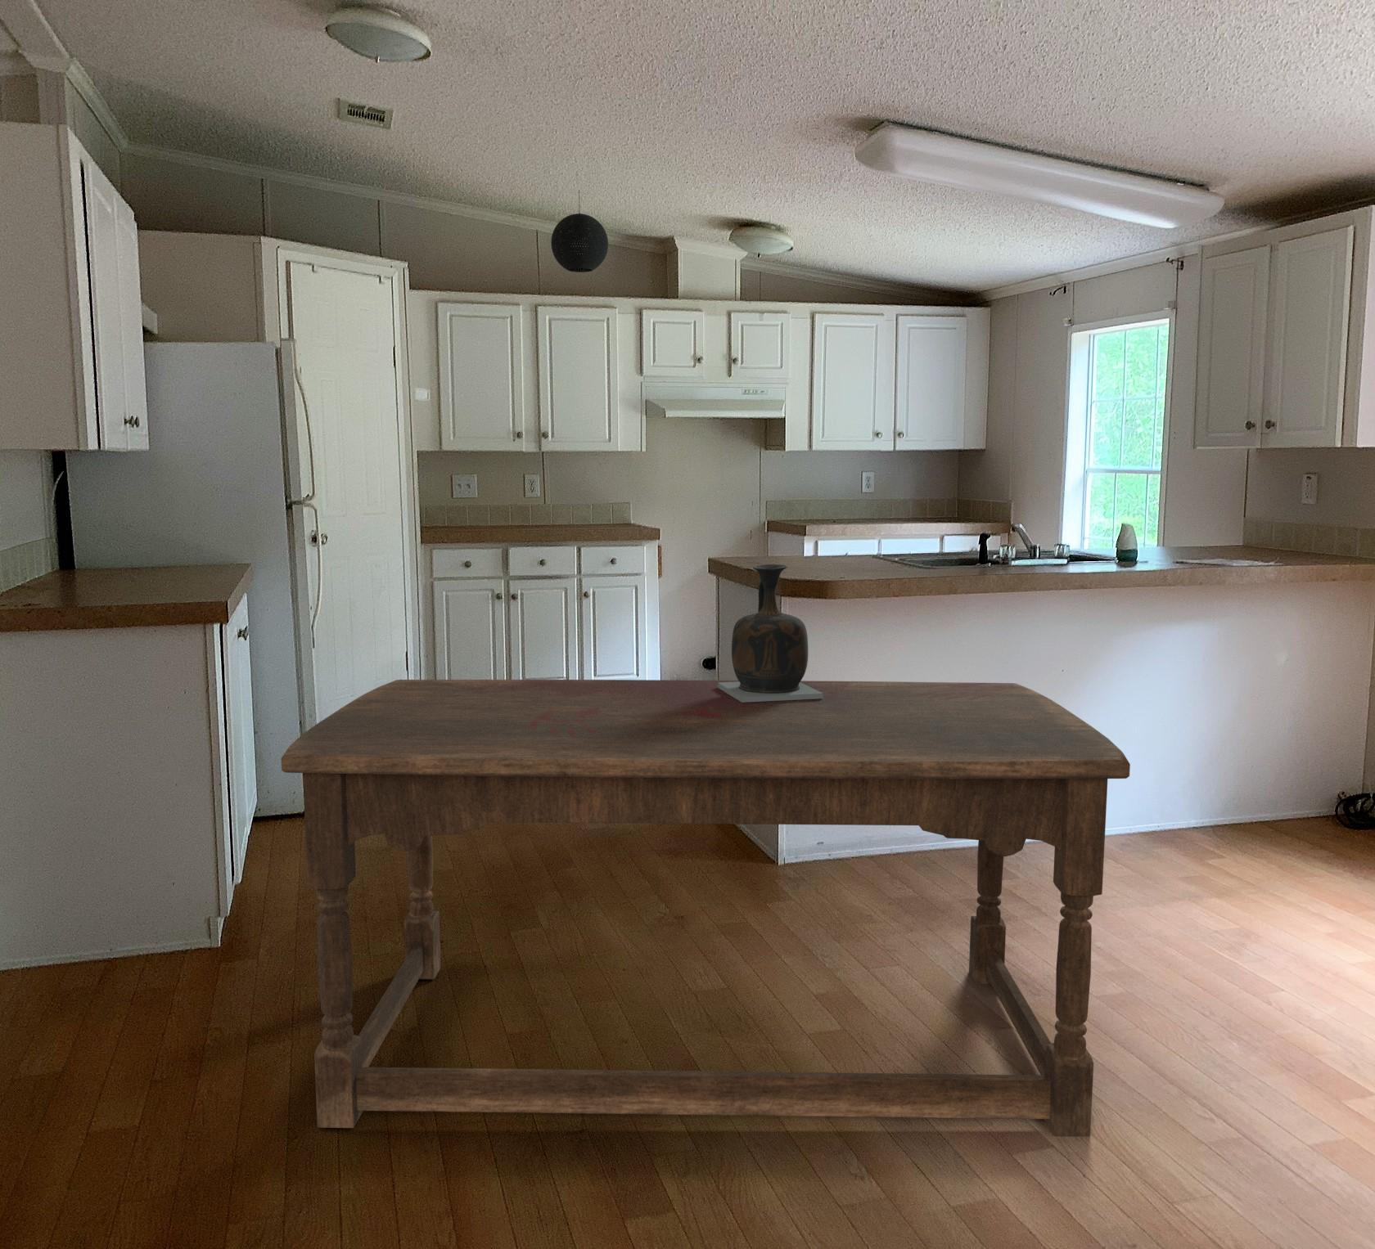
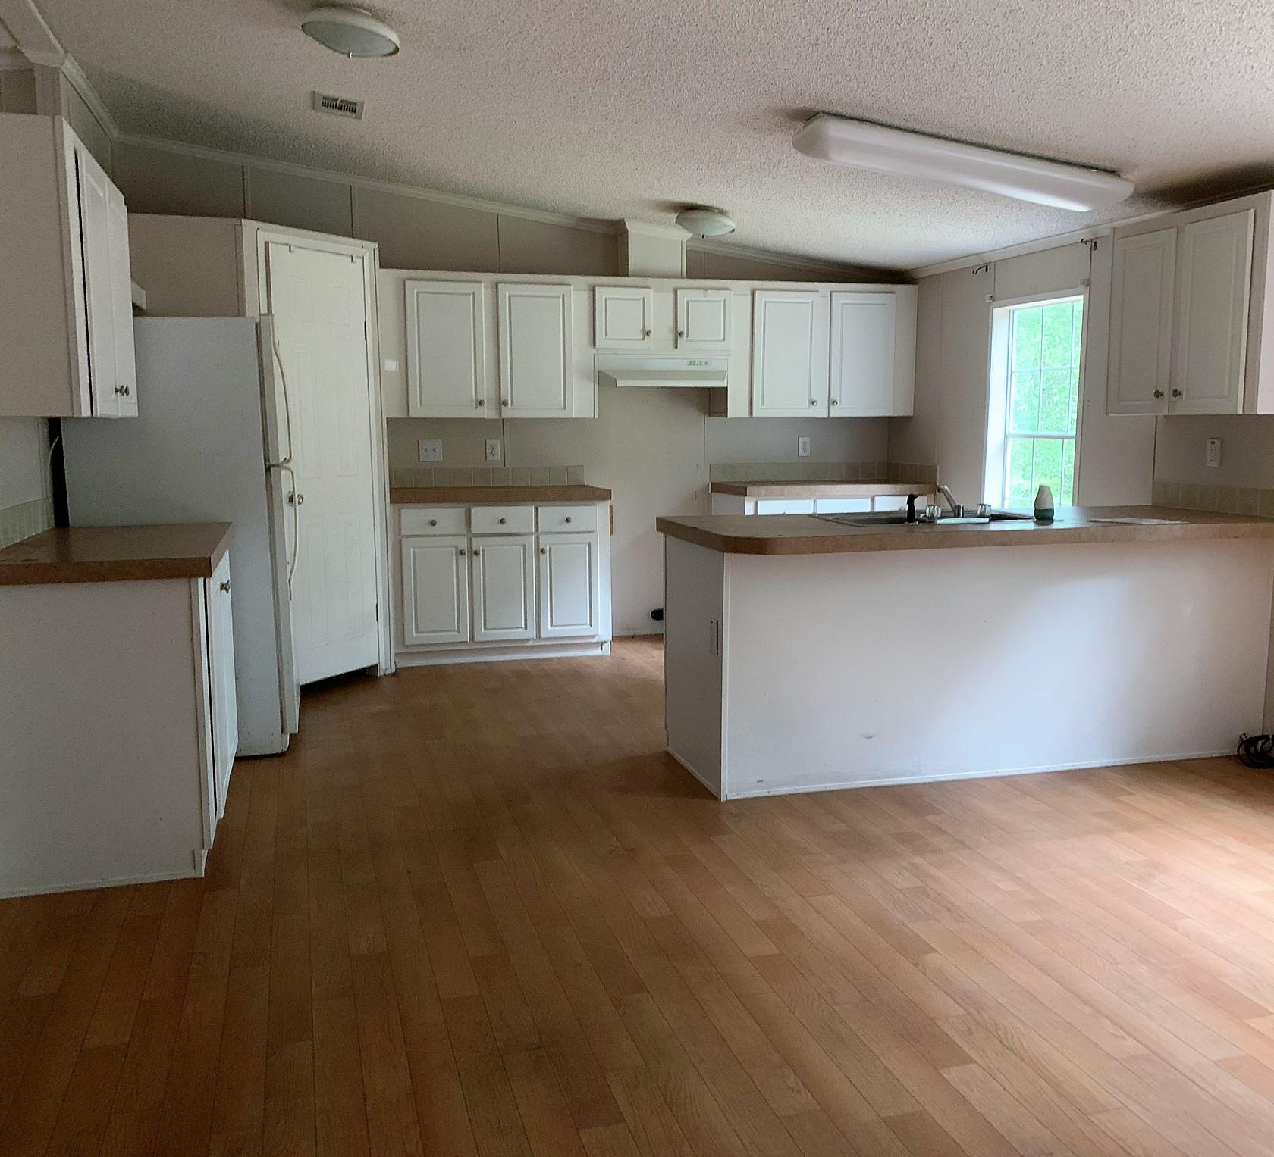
- pendant light (580, 230)
- dining table (703, 823)
- vase (769, 629)
